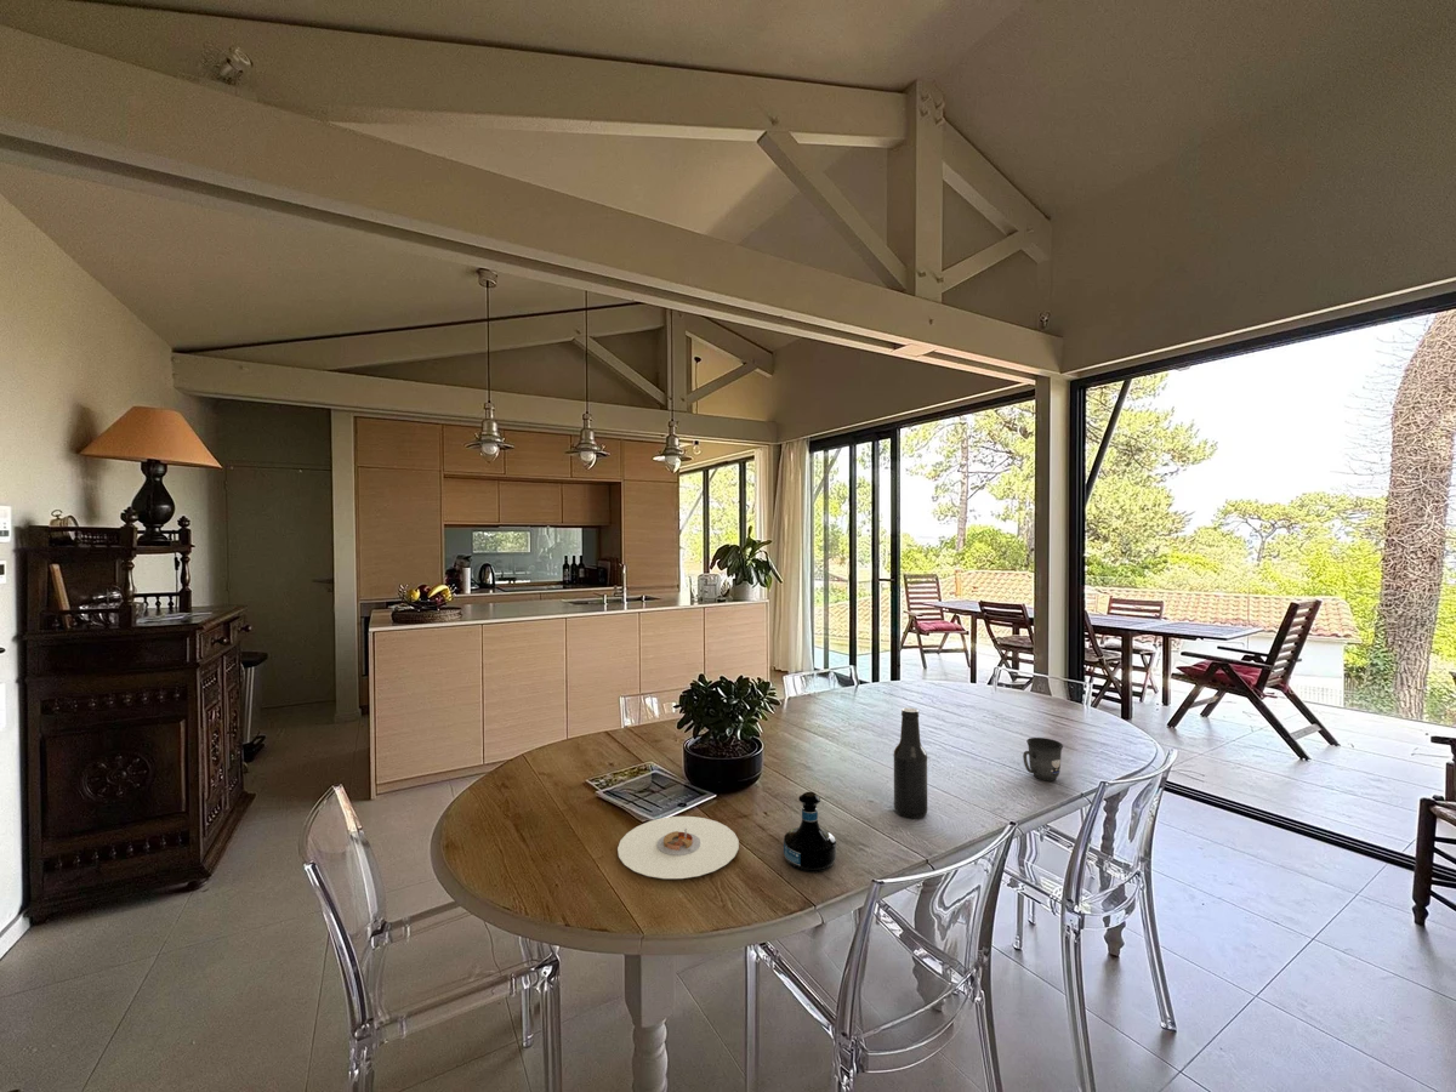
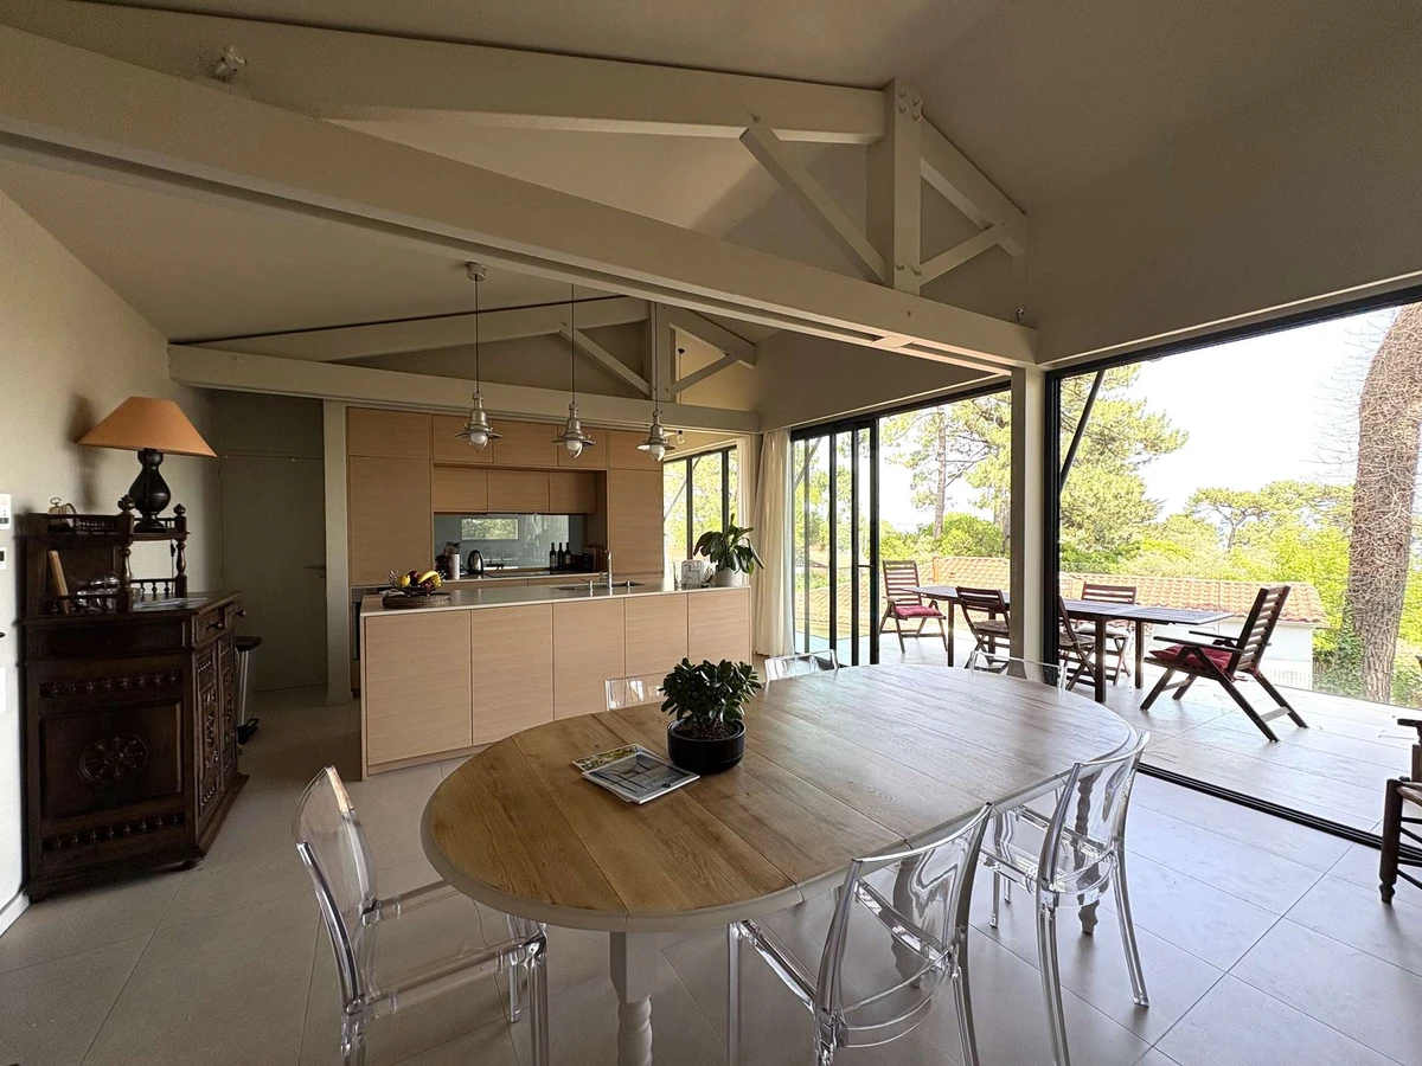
- tequila bottle (809, 826)
- mug (1040, 760)
- plate (678, 838)
- beer bottle (910, 761)
